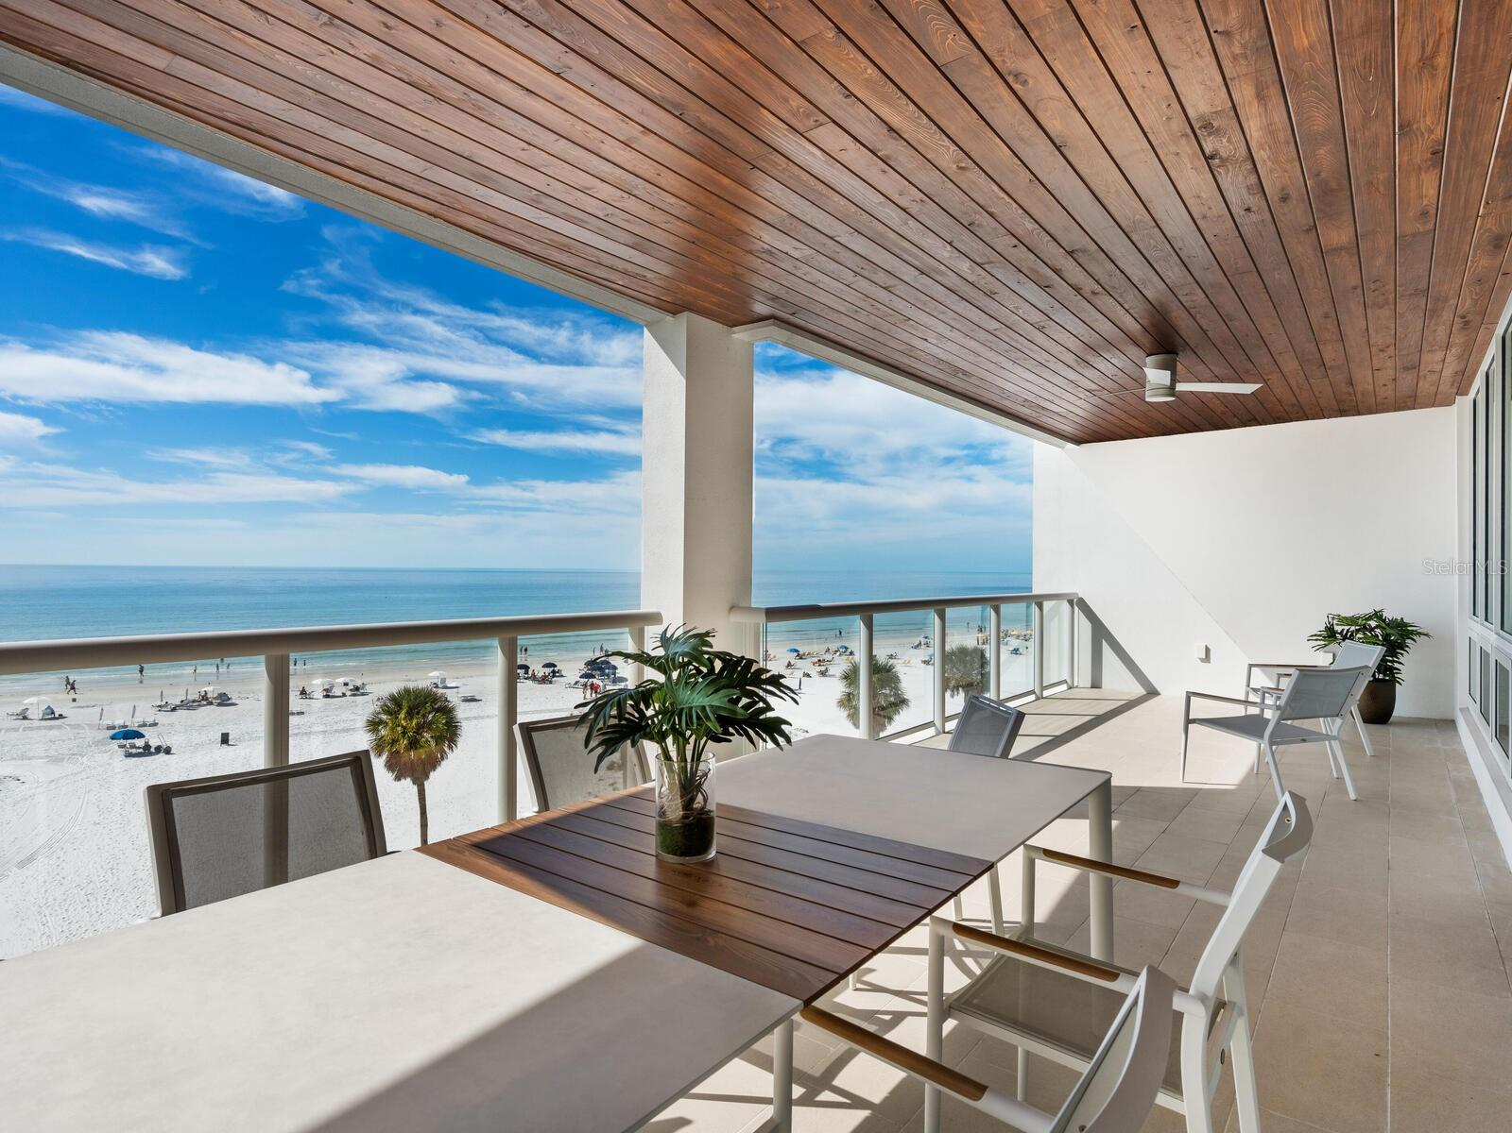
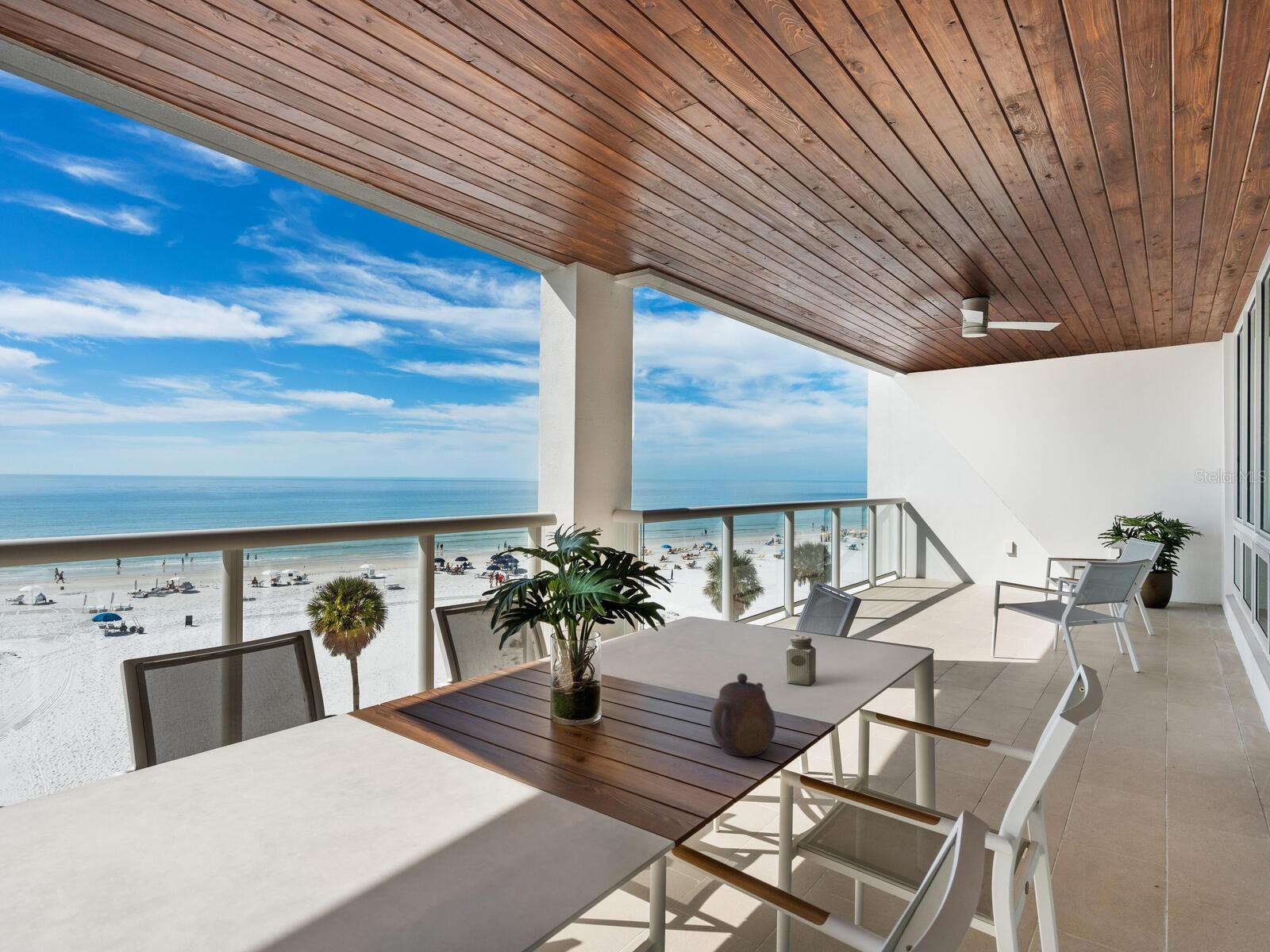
+ salt shaker (801, 658)
+ teapot (740, 712)
